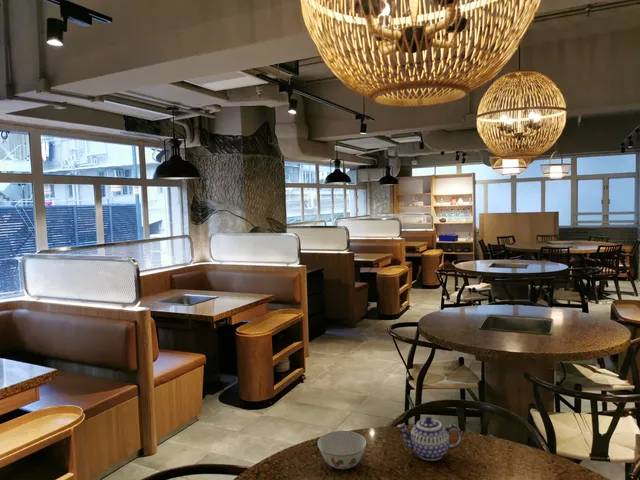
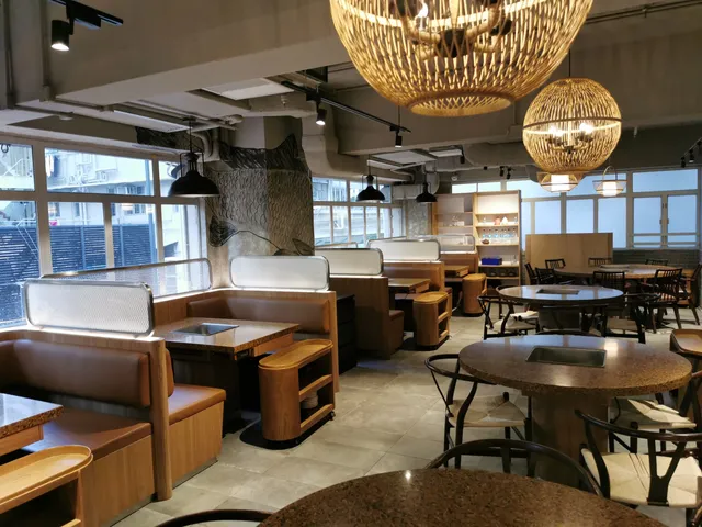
- chinaware (342, 452)
- teapot (429, 435)
